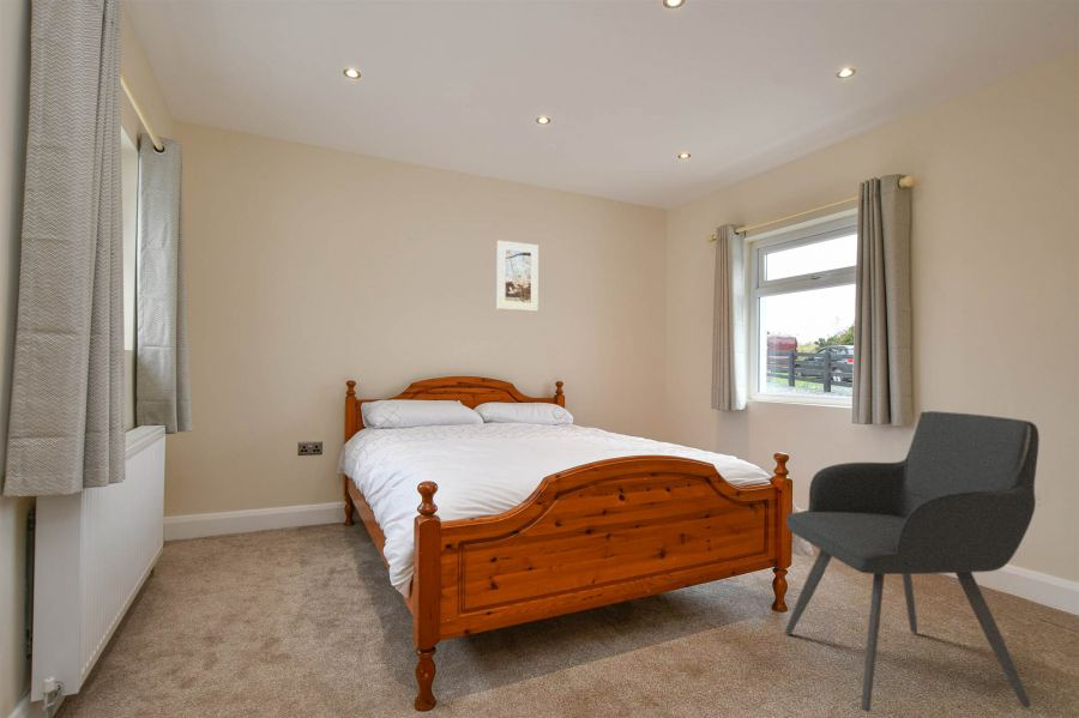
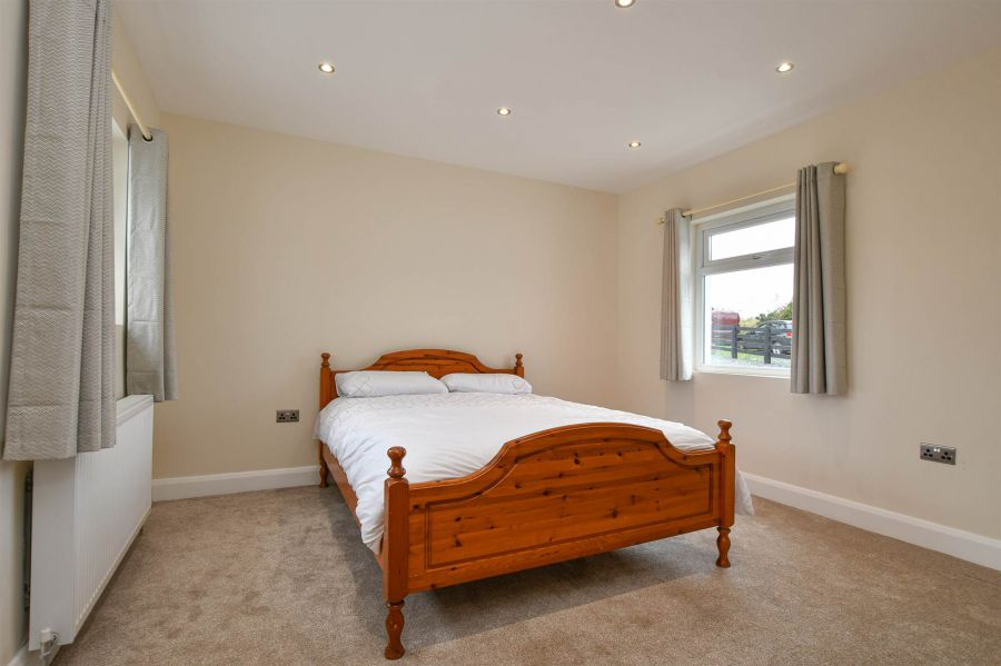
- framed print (518, 276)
- armchair (904, 539)
